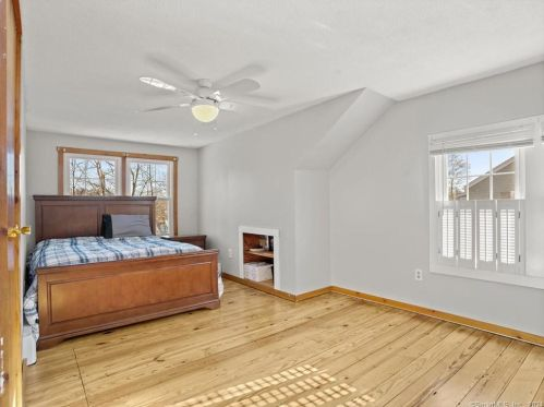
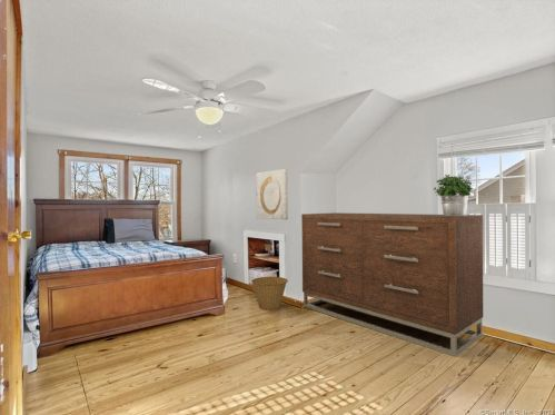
+ basket (269, 293)
+ wall art (270, 195)
+ potted plant (453, 195)
+ dresser (379, 267)
